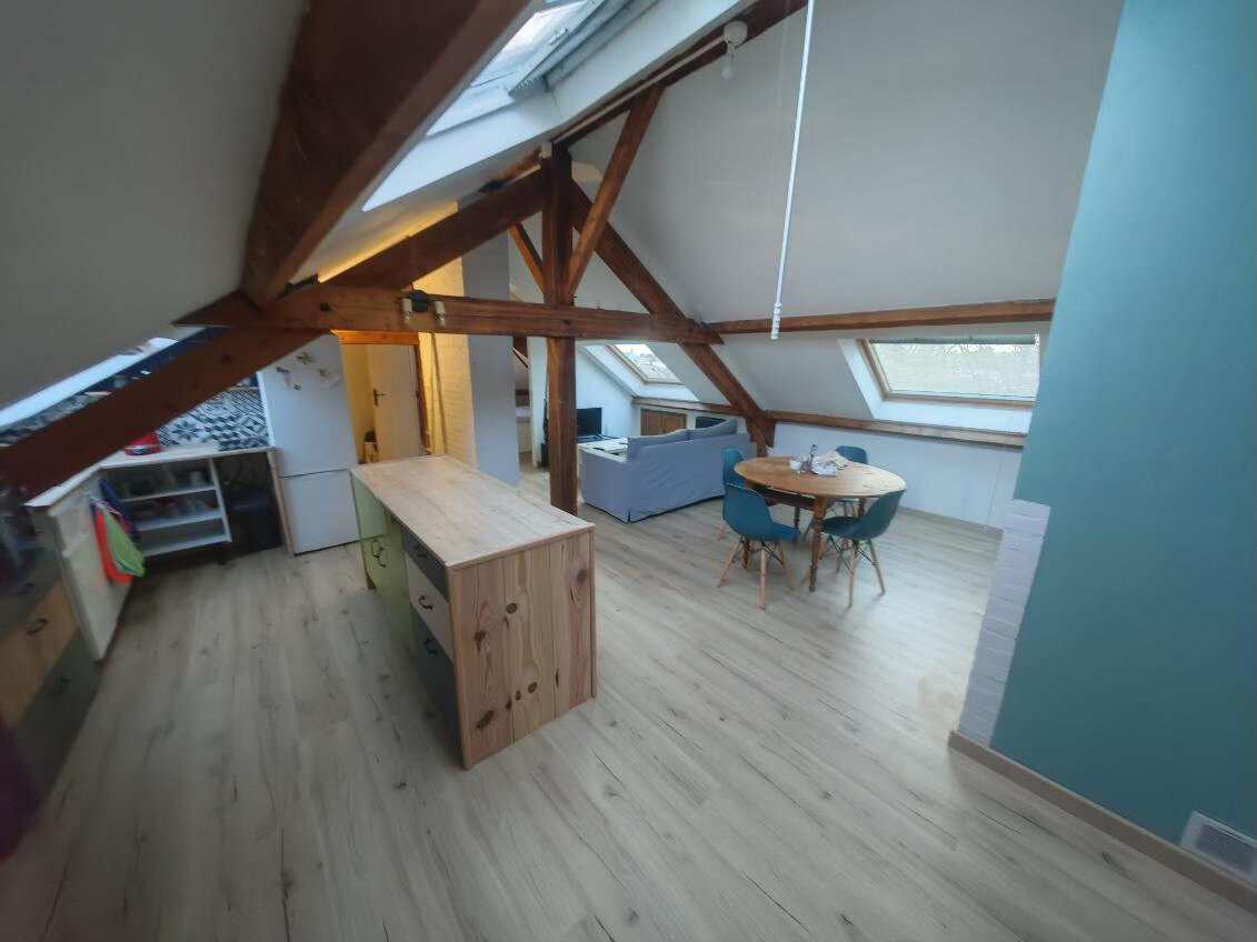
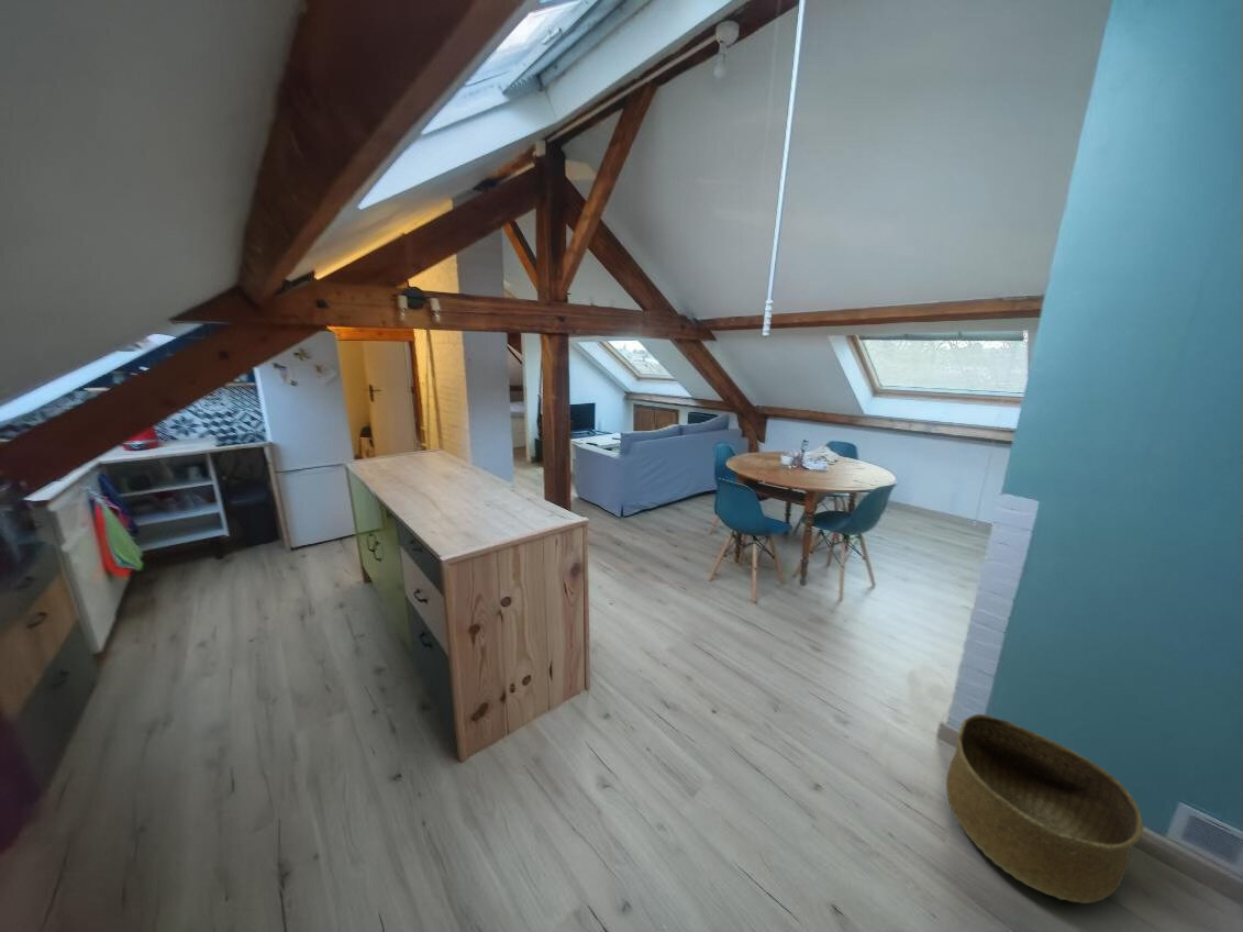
+ basket (1030, 805)
